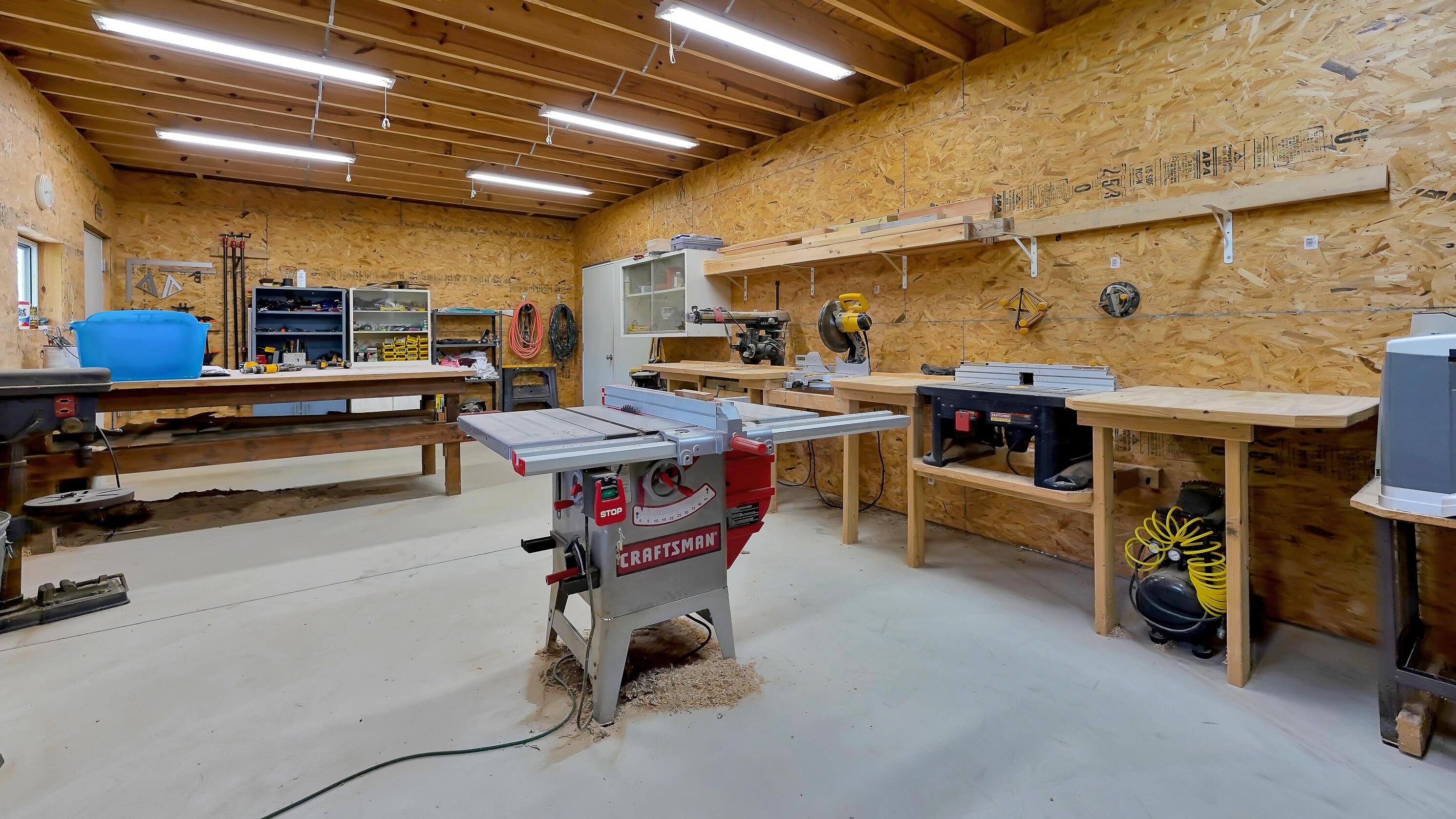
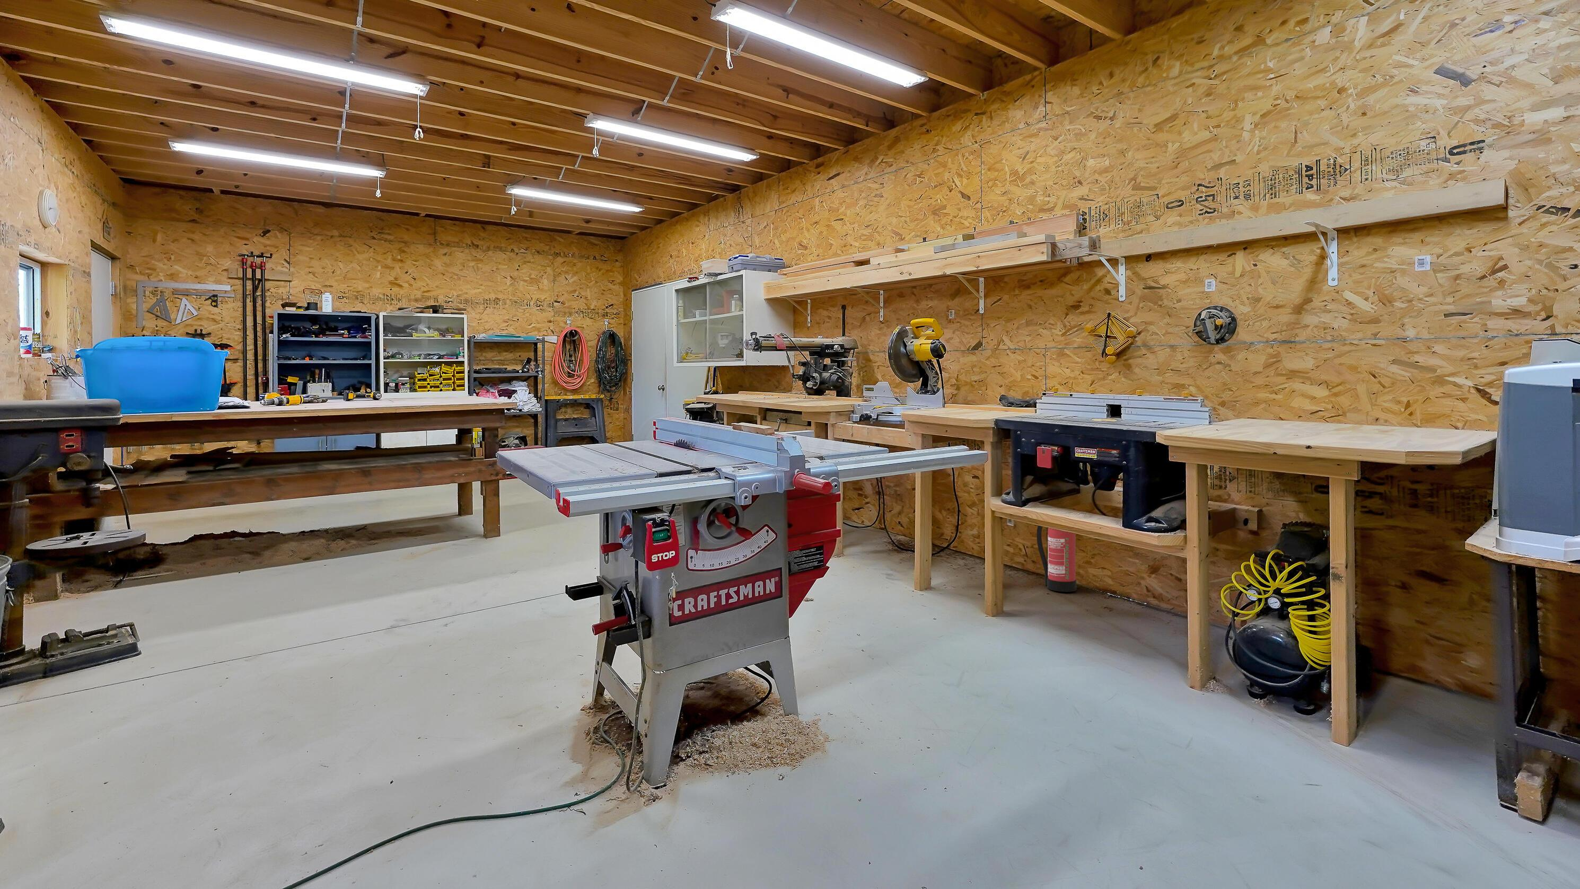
+ fire extinguisher (1058, 544)
